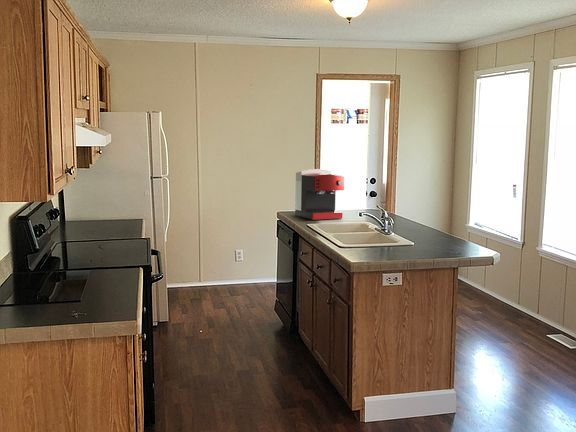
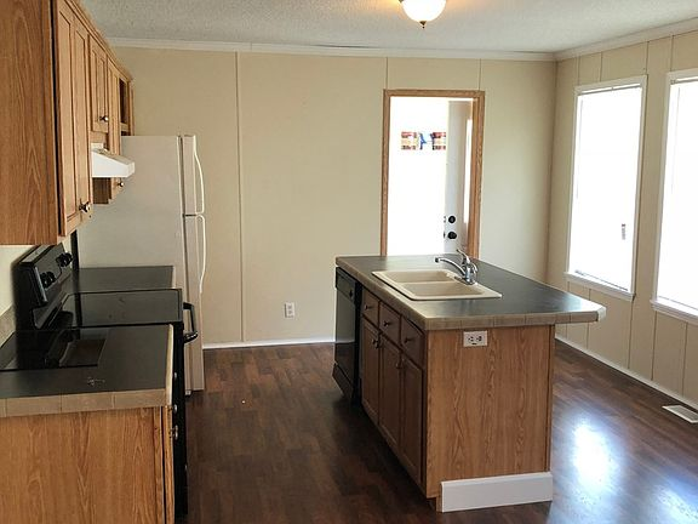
- coffee maker (321, 193)
